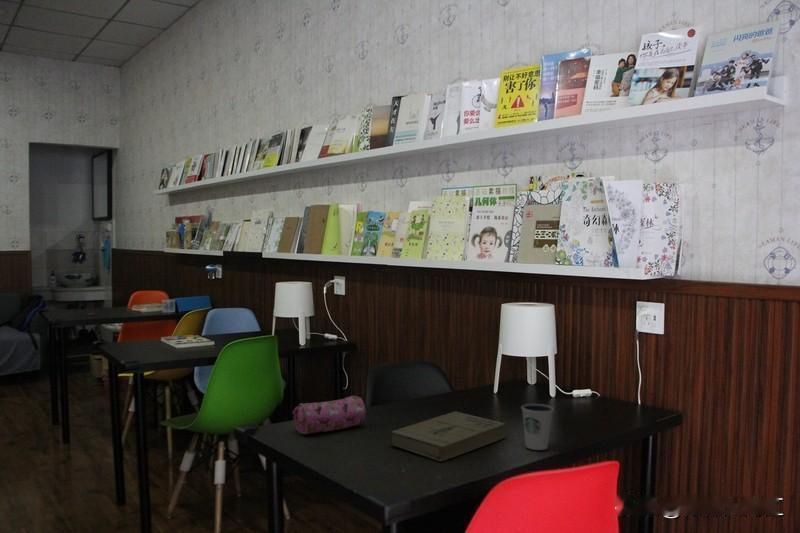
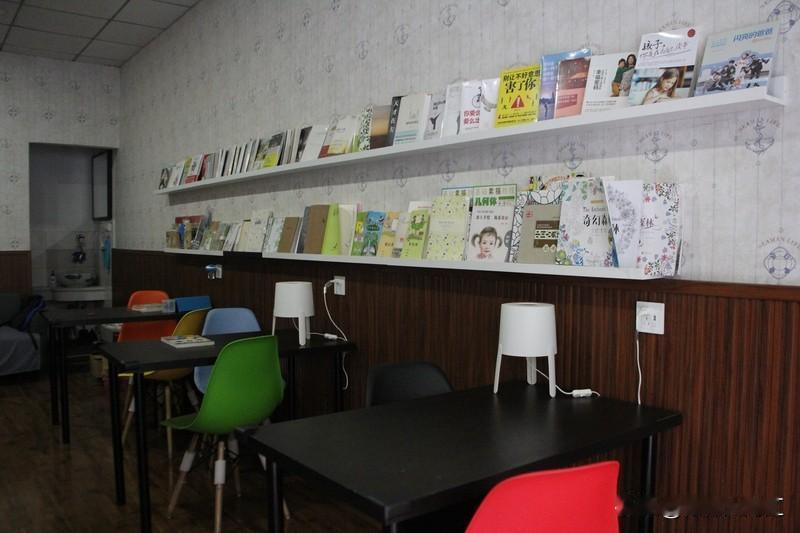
- pencil case (329, 414)
- dixie cup (536, 427)
- book (448, 434)
